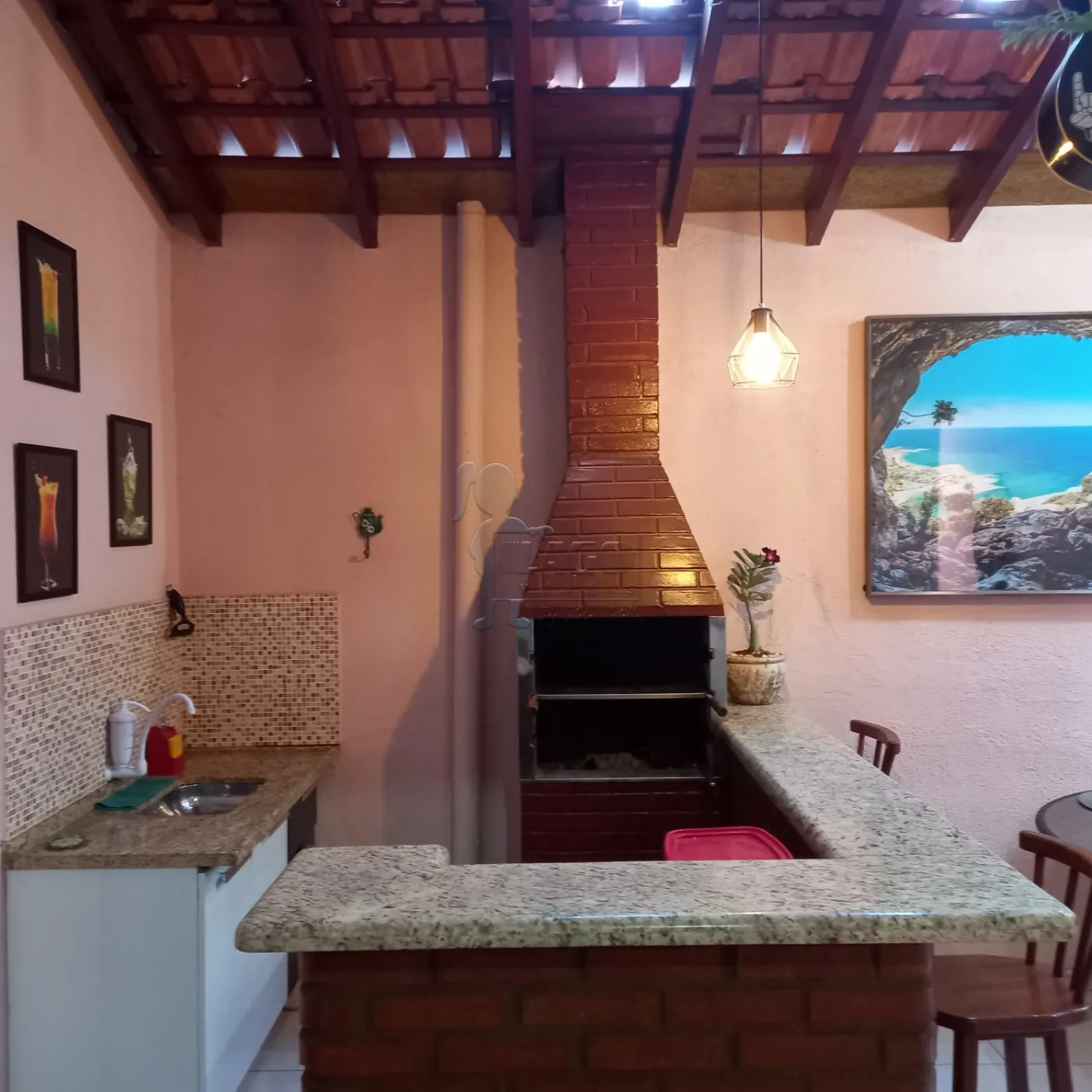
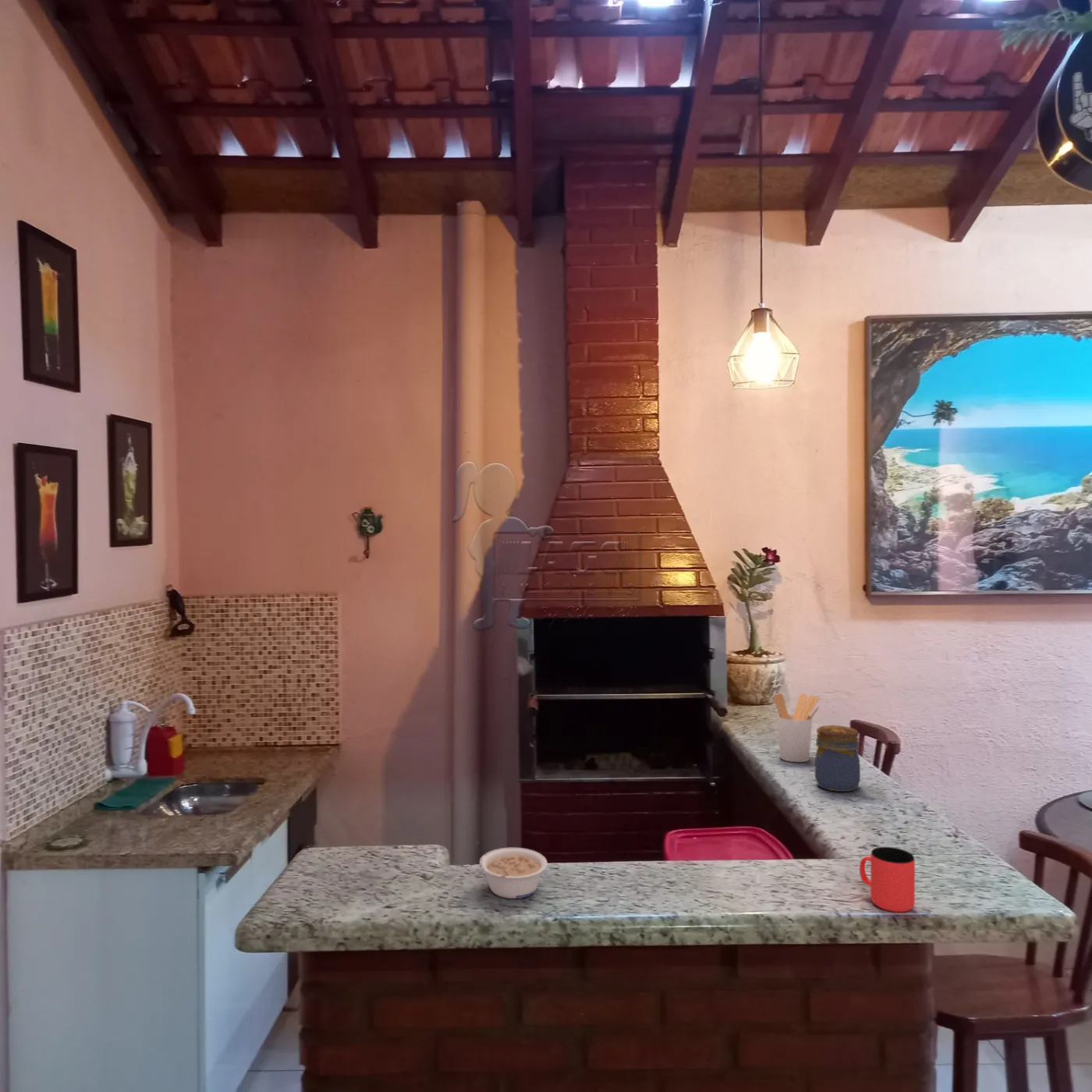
+ cup (885, 877)
+ utensil holder (799, 725)
+ jar (836, 756)
+ legume (514, 873)
